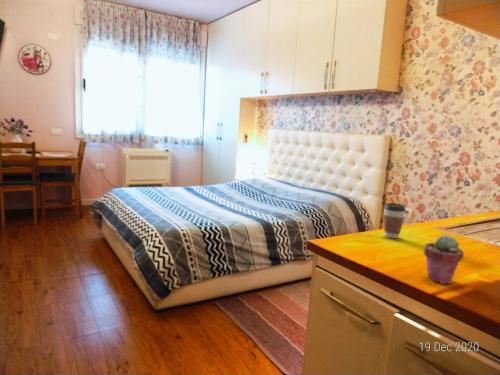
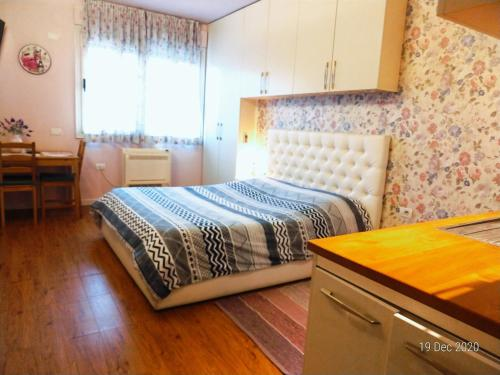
- coffee cup (393, 220)
- potted succulent (442, 257)
